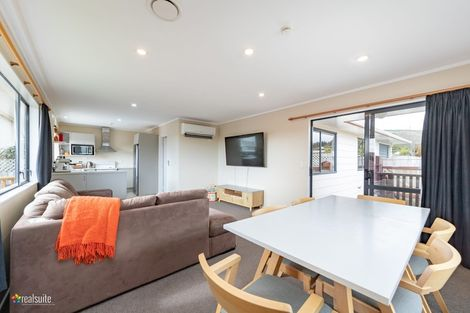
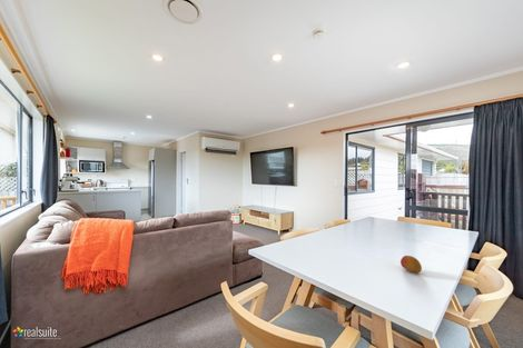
+ fruit (411, 264)
